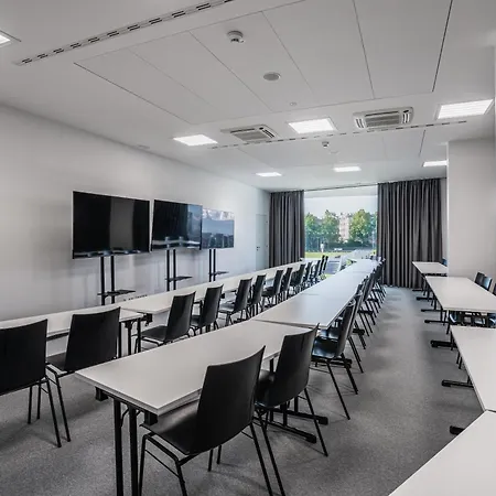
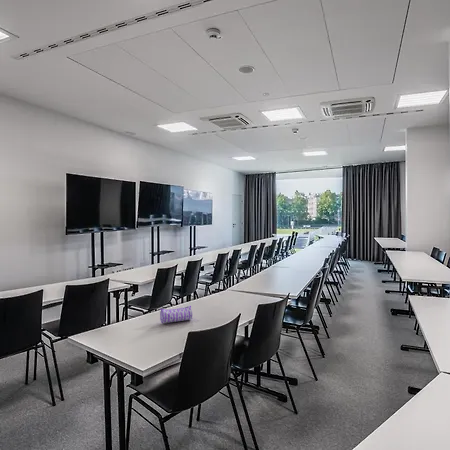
+ pencil case (176, 314)
